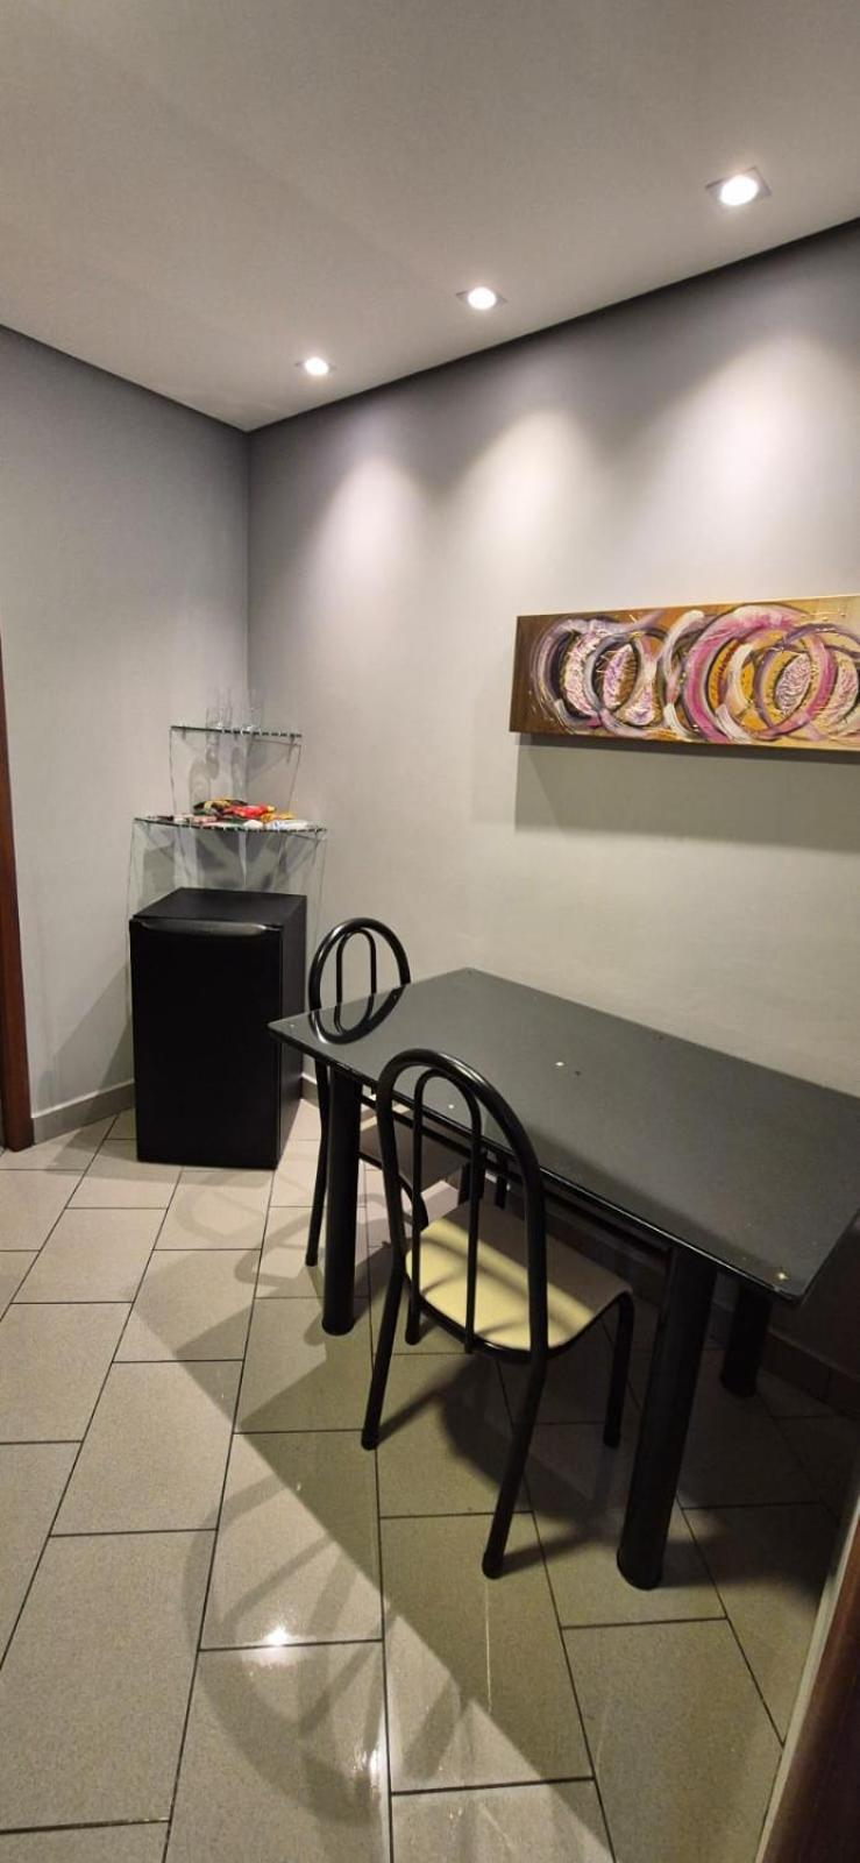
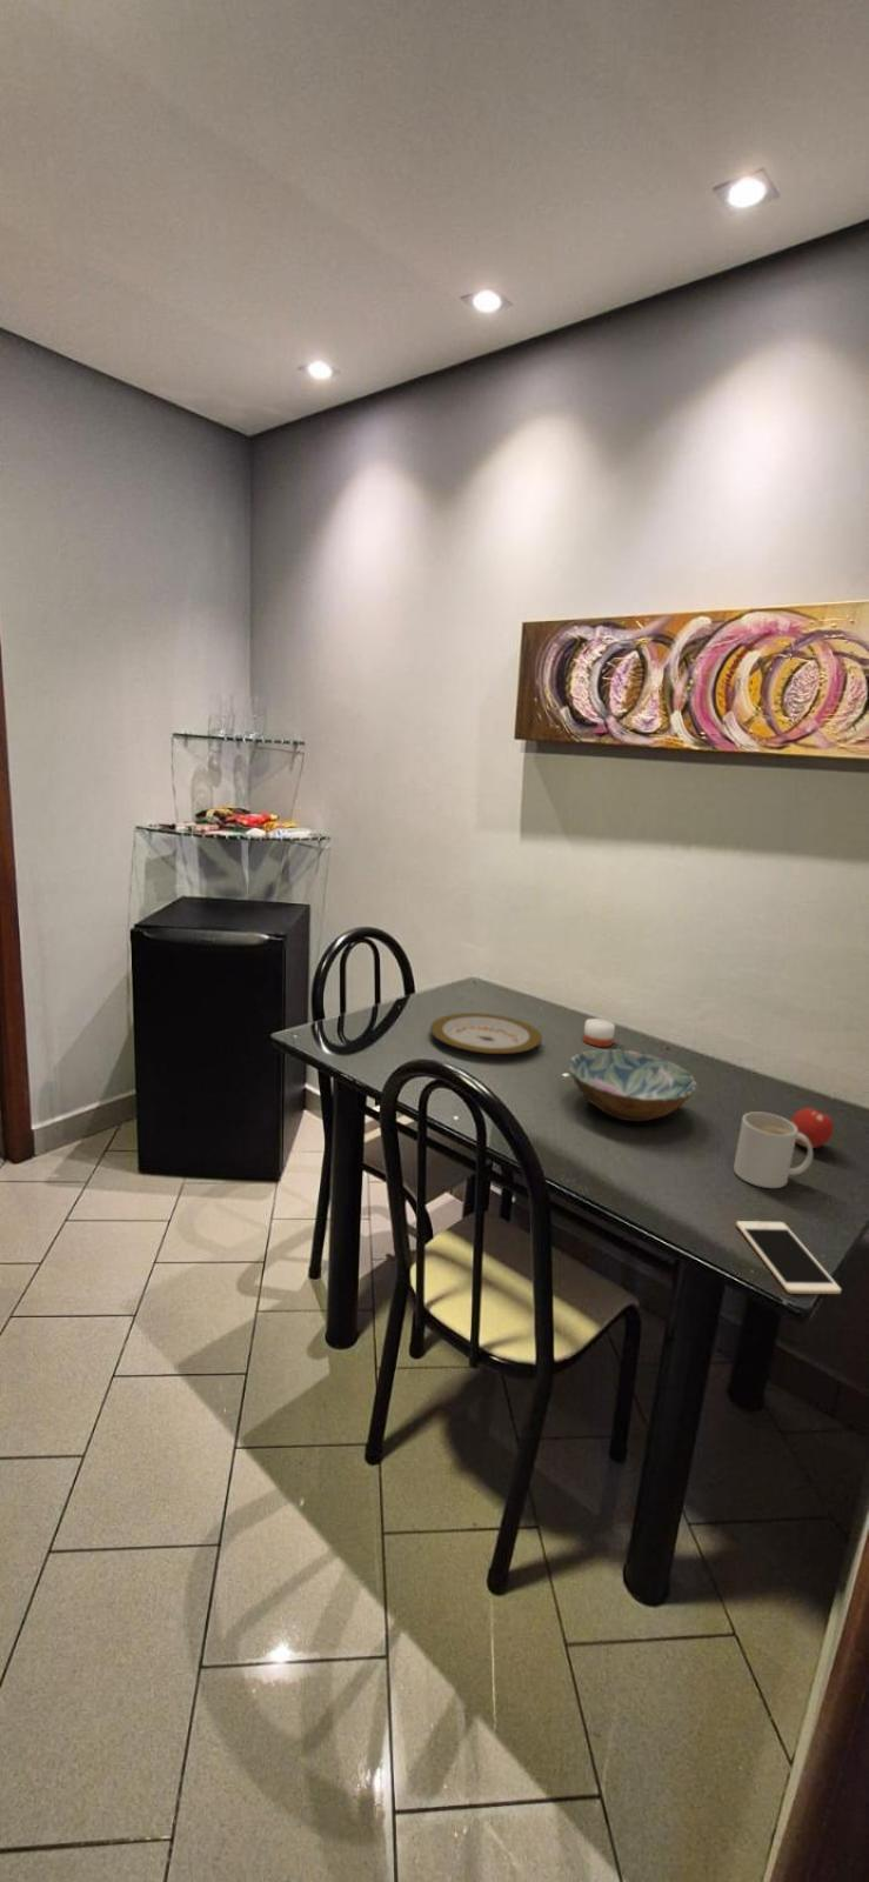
+ candle (600, 1023)
+ mug (771, 1150)
+ fruit (810, 1126)
+ bowl (628, 1090)
+ plate (485, 1035)
+ cell phone (784, 1255)
